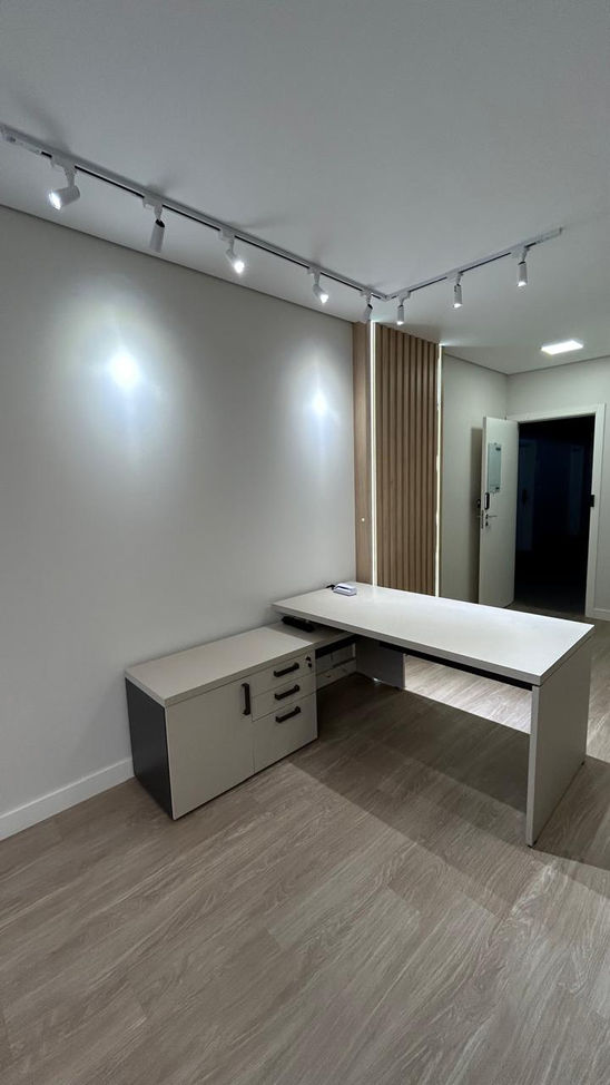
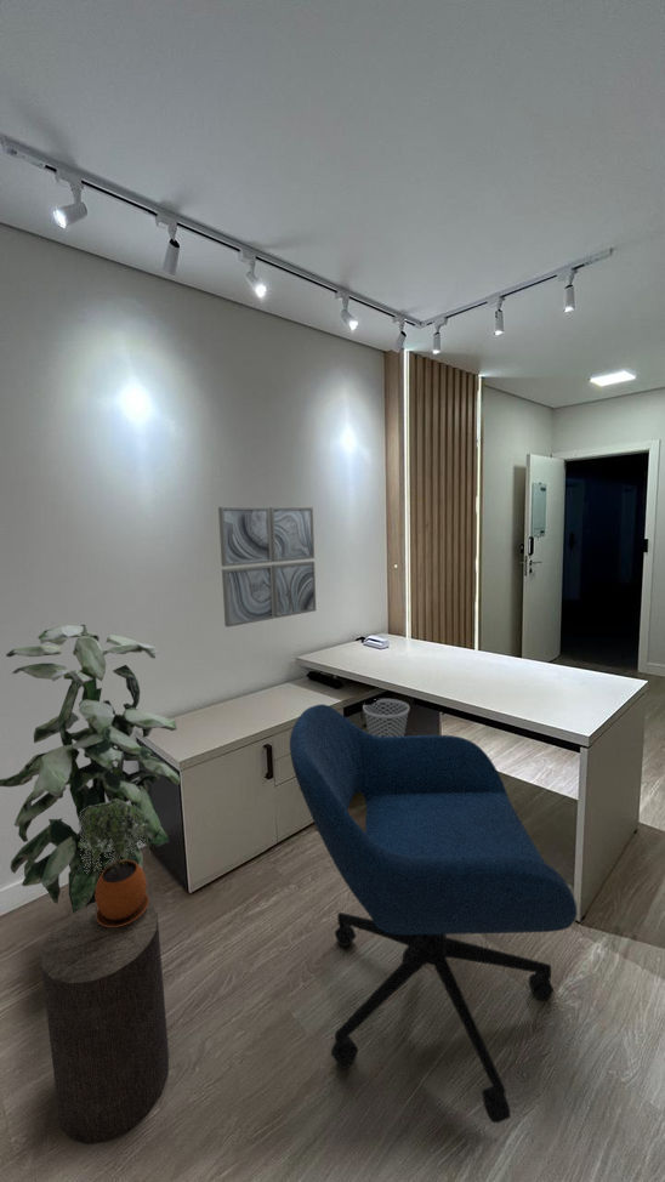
+ stool (108, 1010)
+ office chair (425, 864)
+ wall art (272, 564)
+ wastebasket (386, 728)
+ potted plant (116, 858)
+ indoor plant (91, 786)
